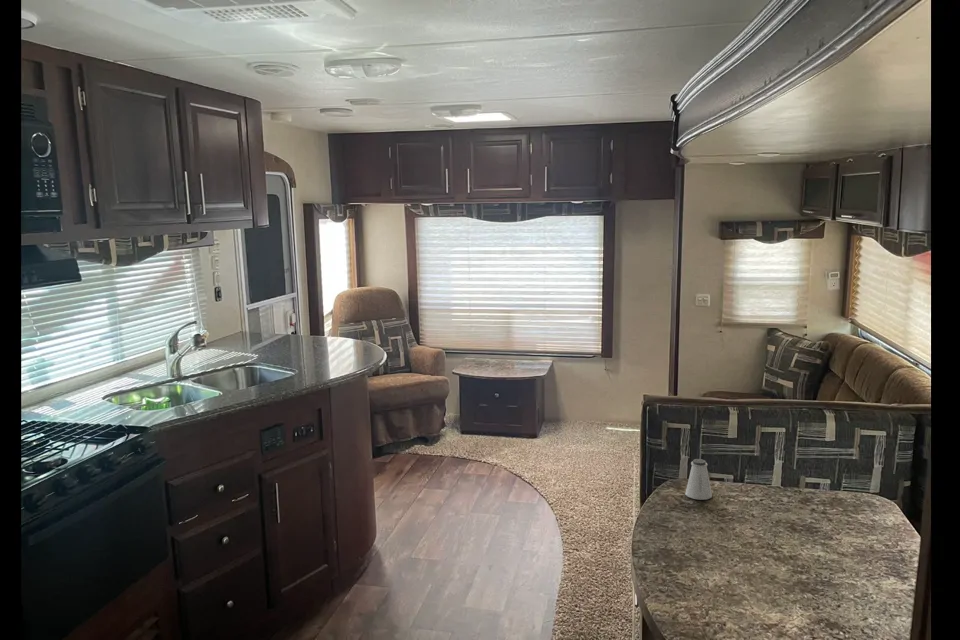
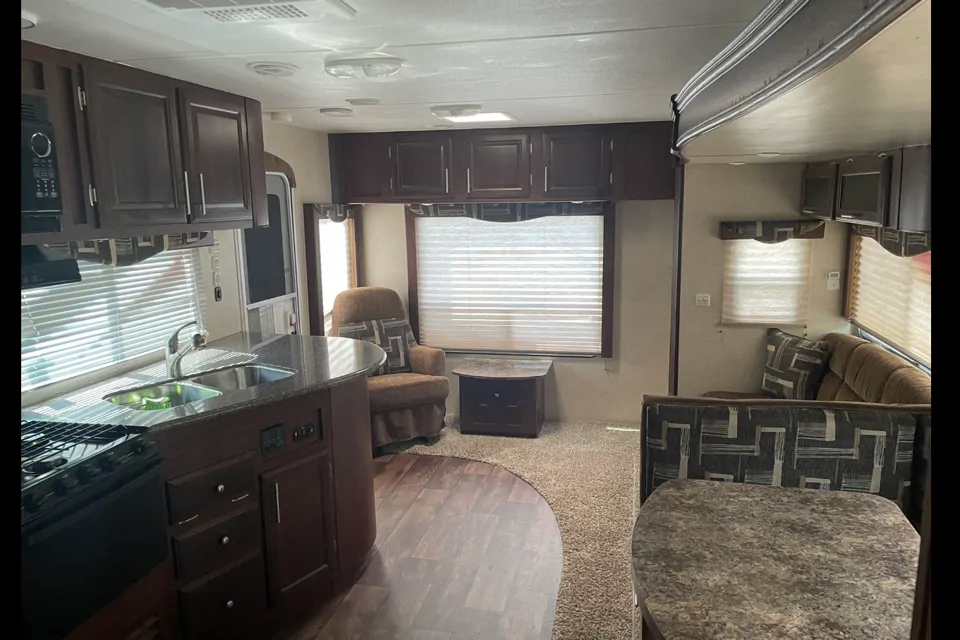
- saltshaker (698, 477)
